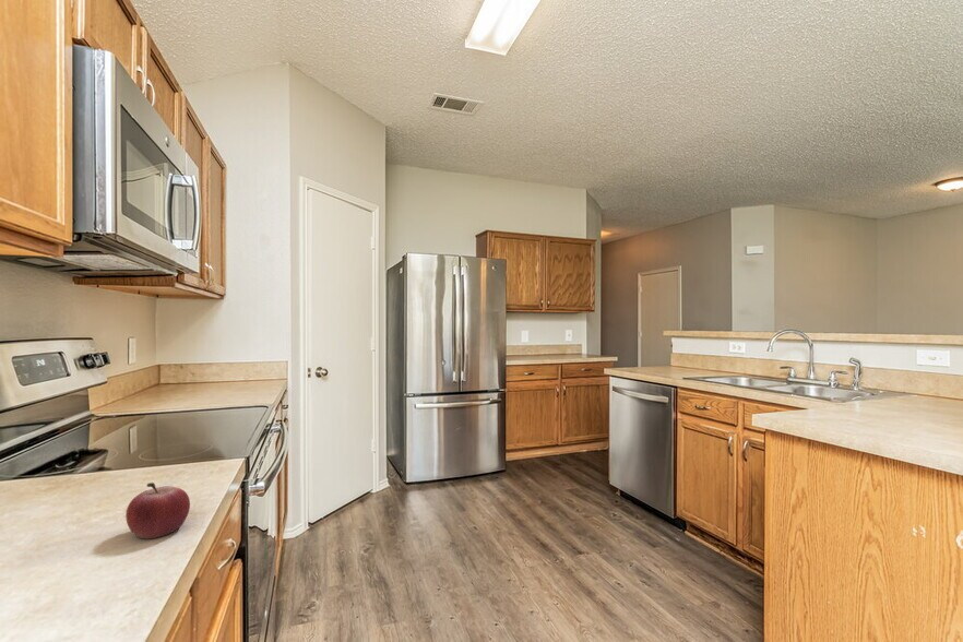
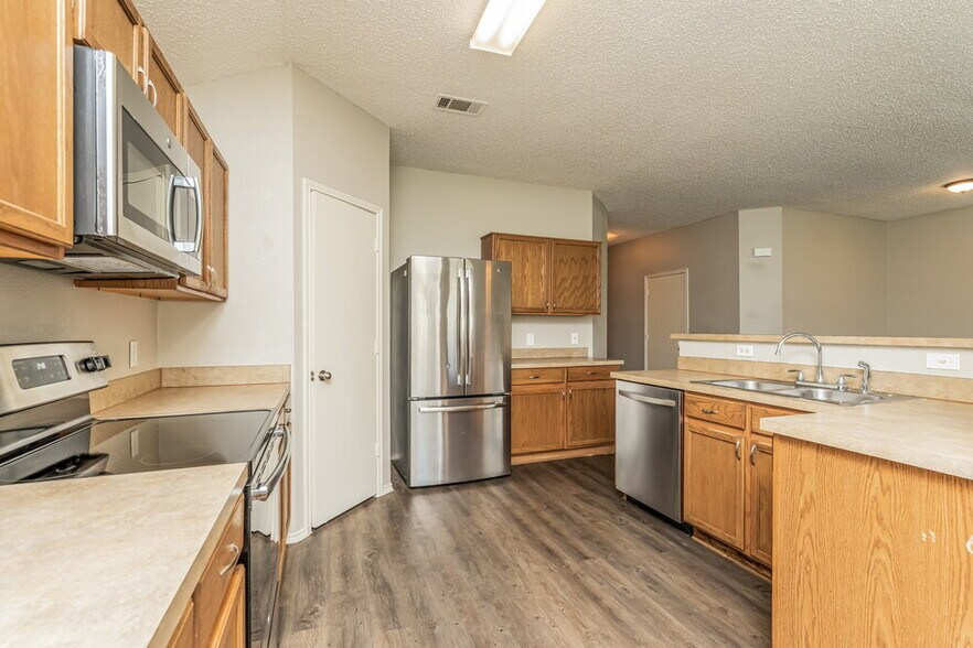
- fruit (158, 506)
